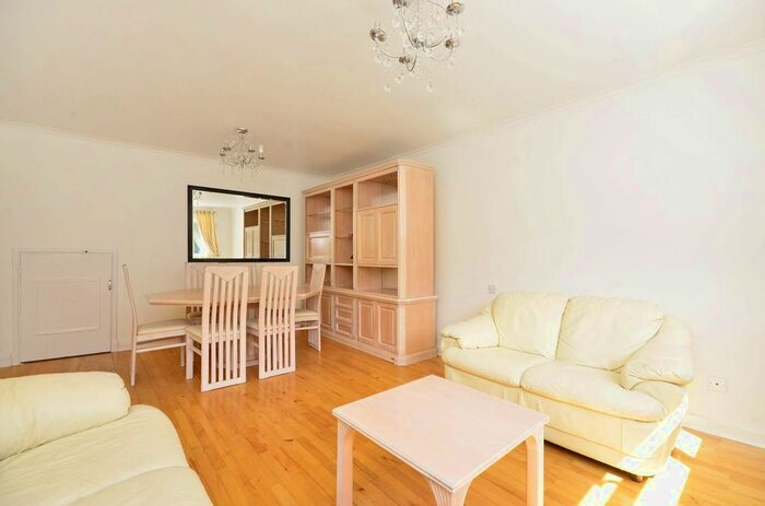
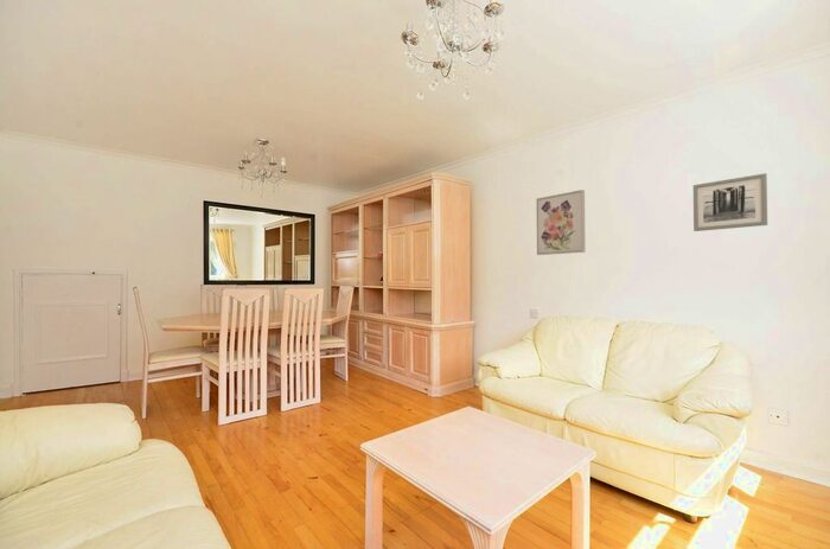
+ wall art (558, 224)
+ wall art (728, 204)
